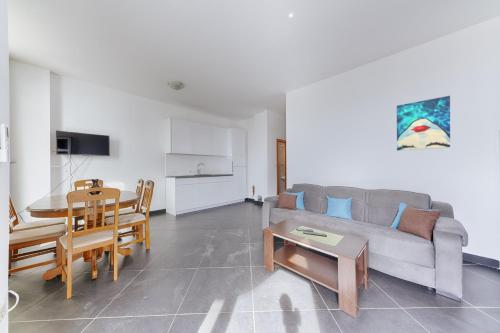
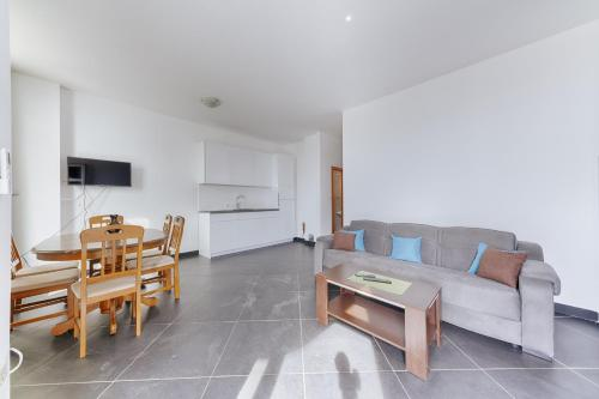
- wall art (421, 125)
